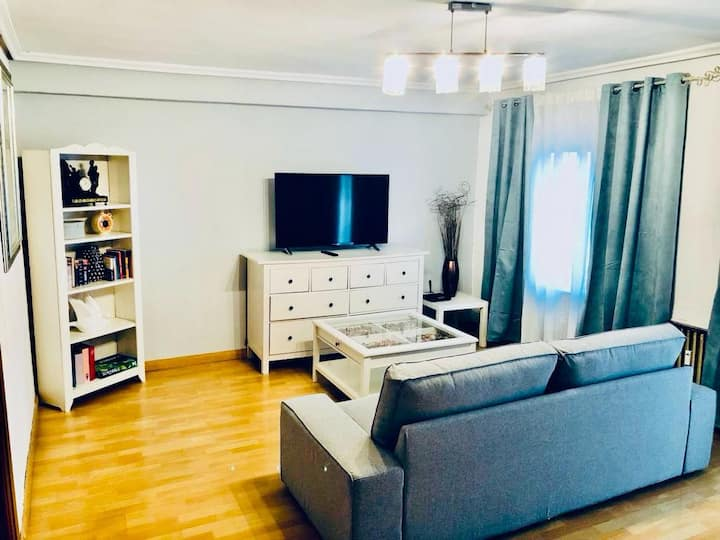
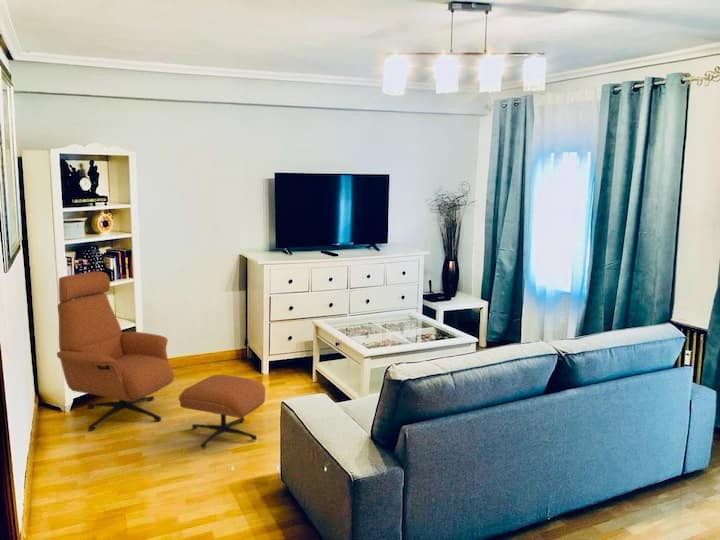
+ armchair (159, 352)
